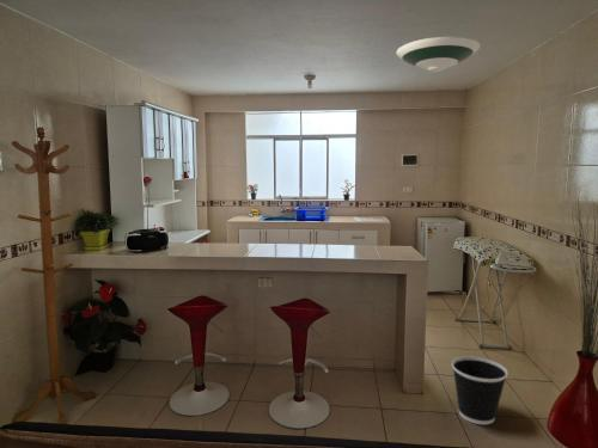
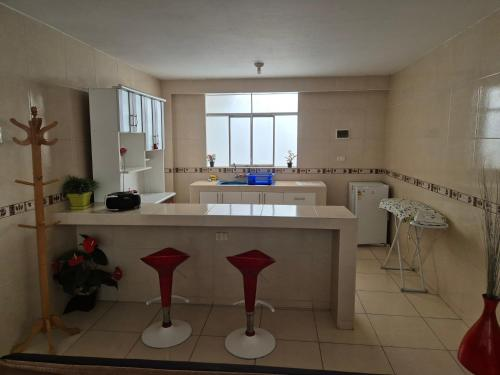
- wastebasket (477, 391)
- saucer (437, 60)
